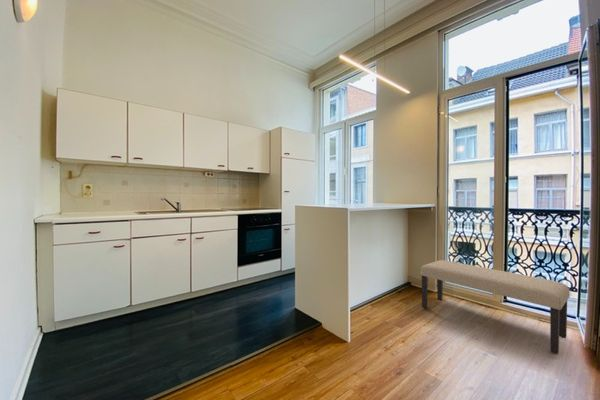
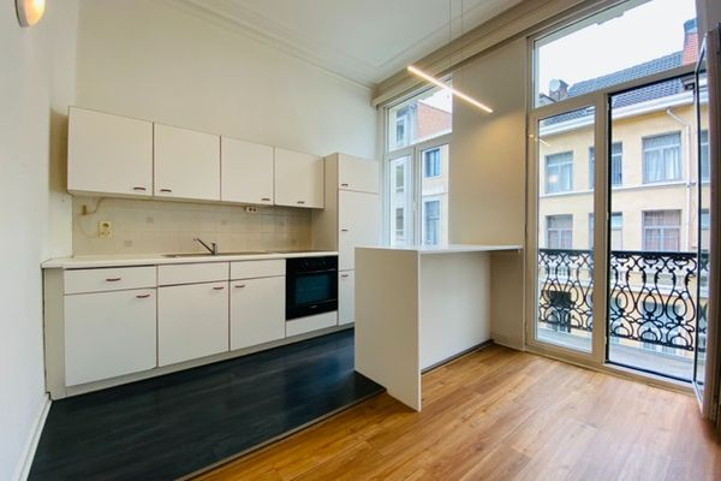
- bench (486, 291)
